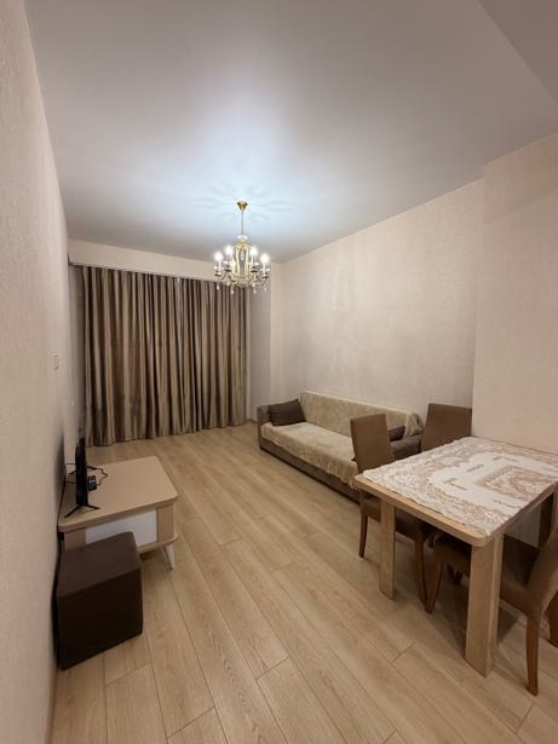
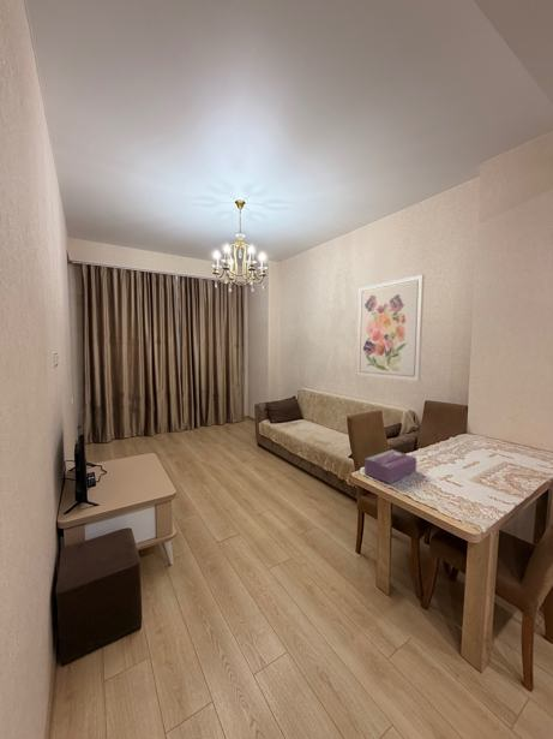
+ wall art (386, 330)
+ tissue box (390, 465)
